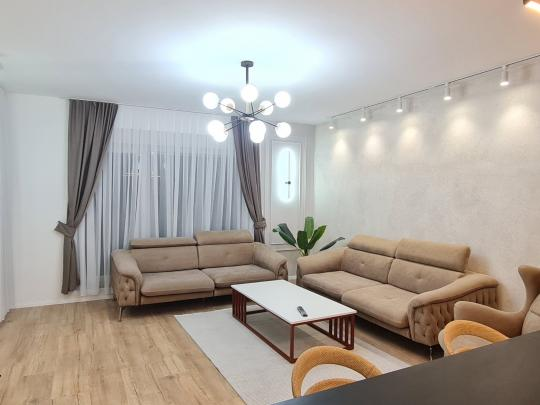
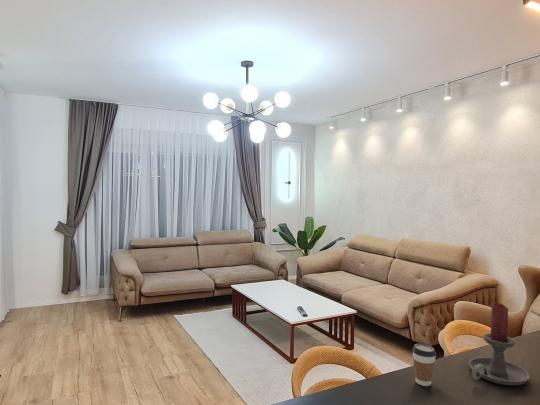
+ coffee cup (423, 365)
+ candle holder (494, 340)
